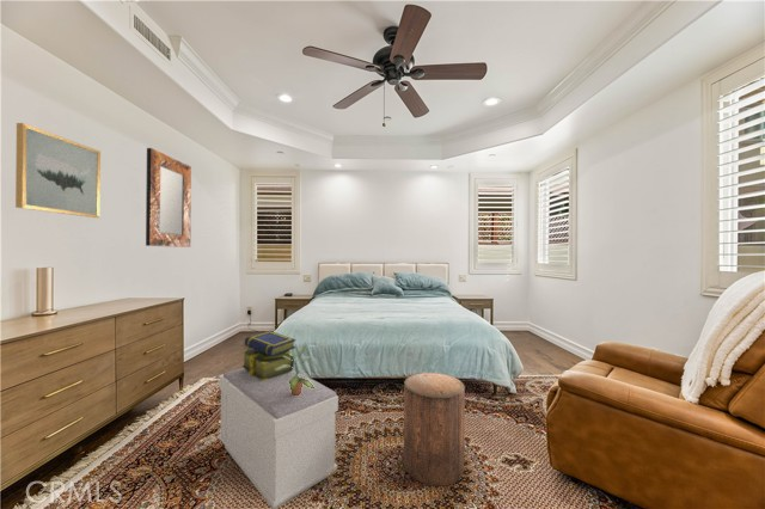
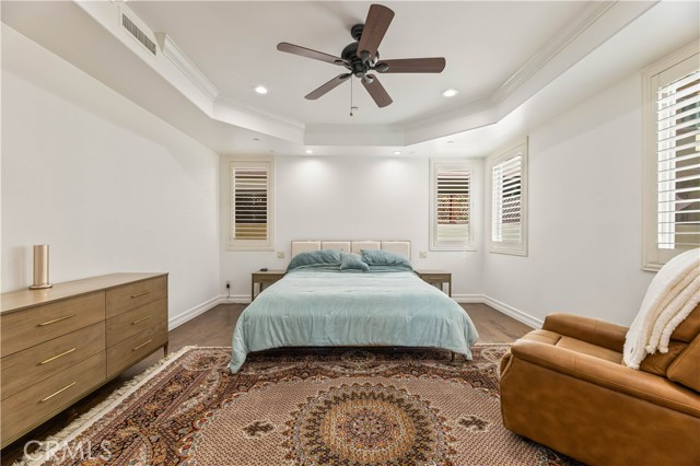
- potted plant (300, 369)
- stool (433, 423)
- bench (274, 419)
- home mirror (170, 202)
- stack of books (269, 352)
- wall art (62, 176)
